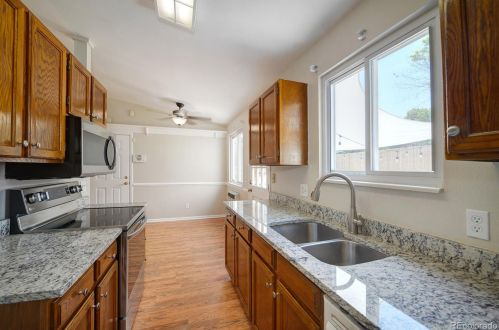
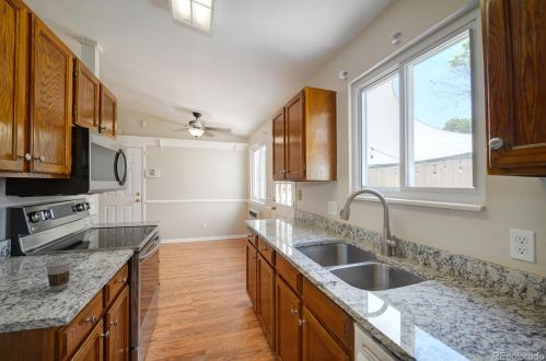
+ coffee cup (58, 273)
